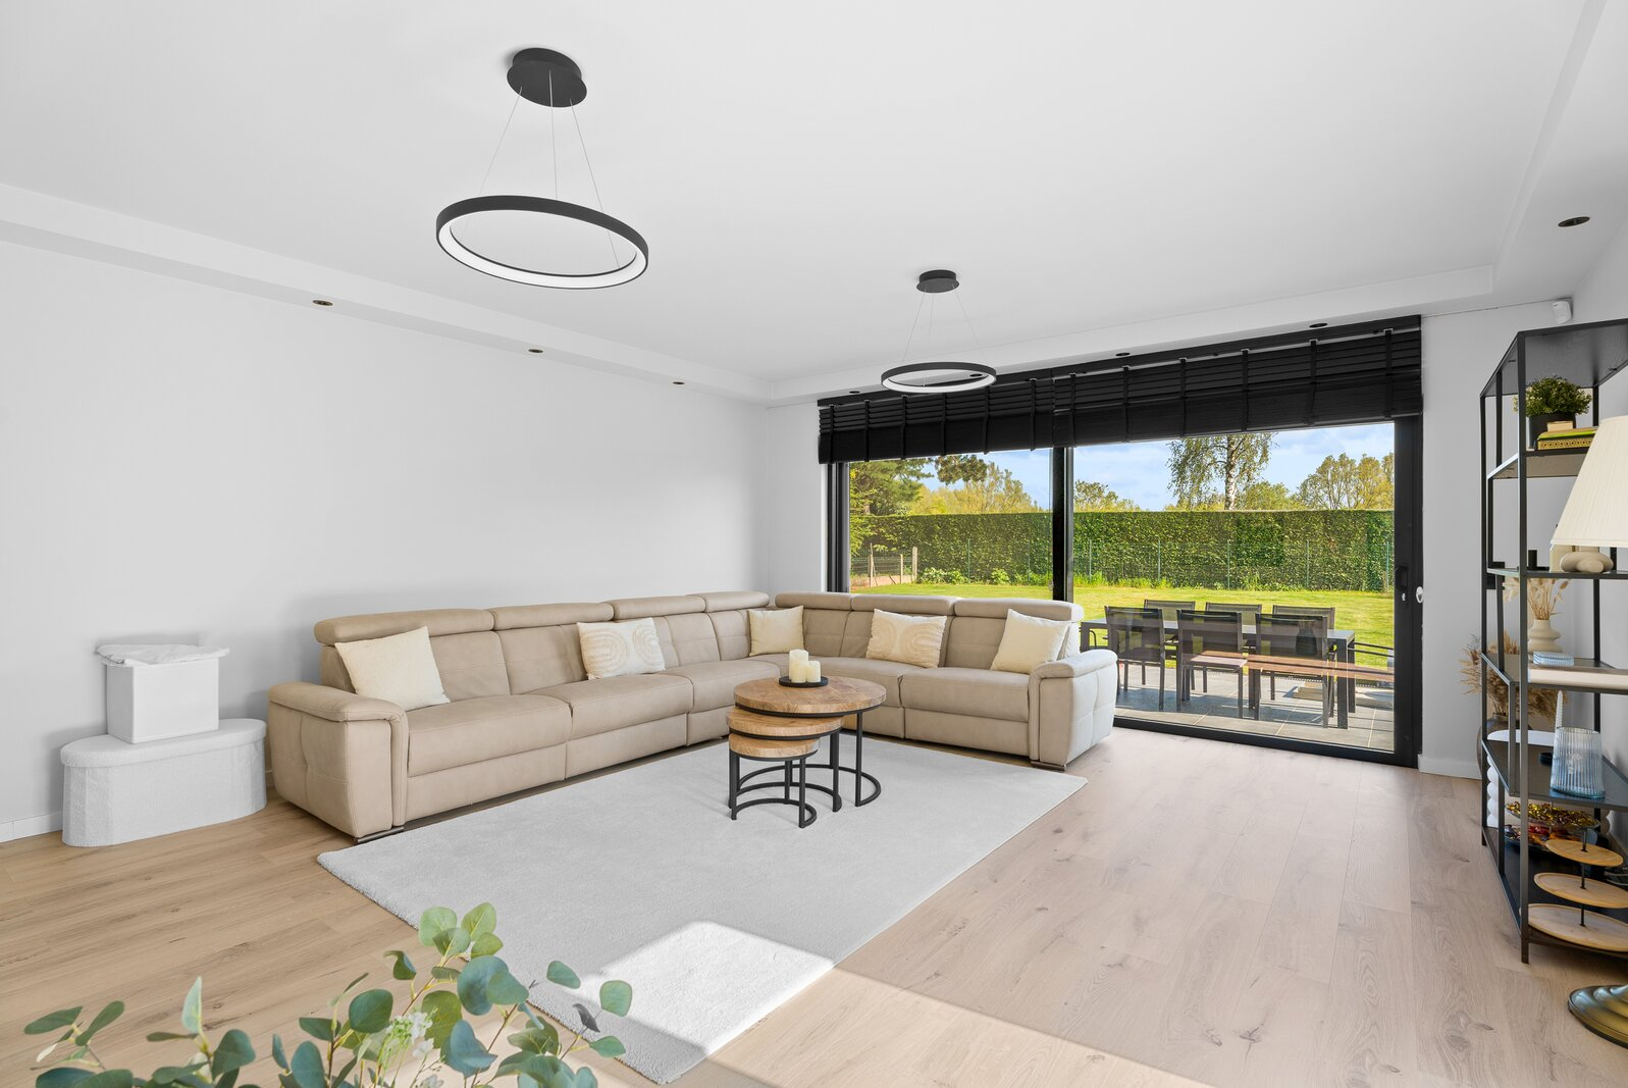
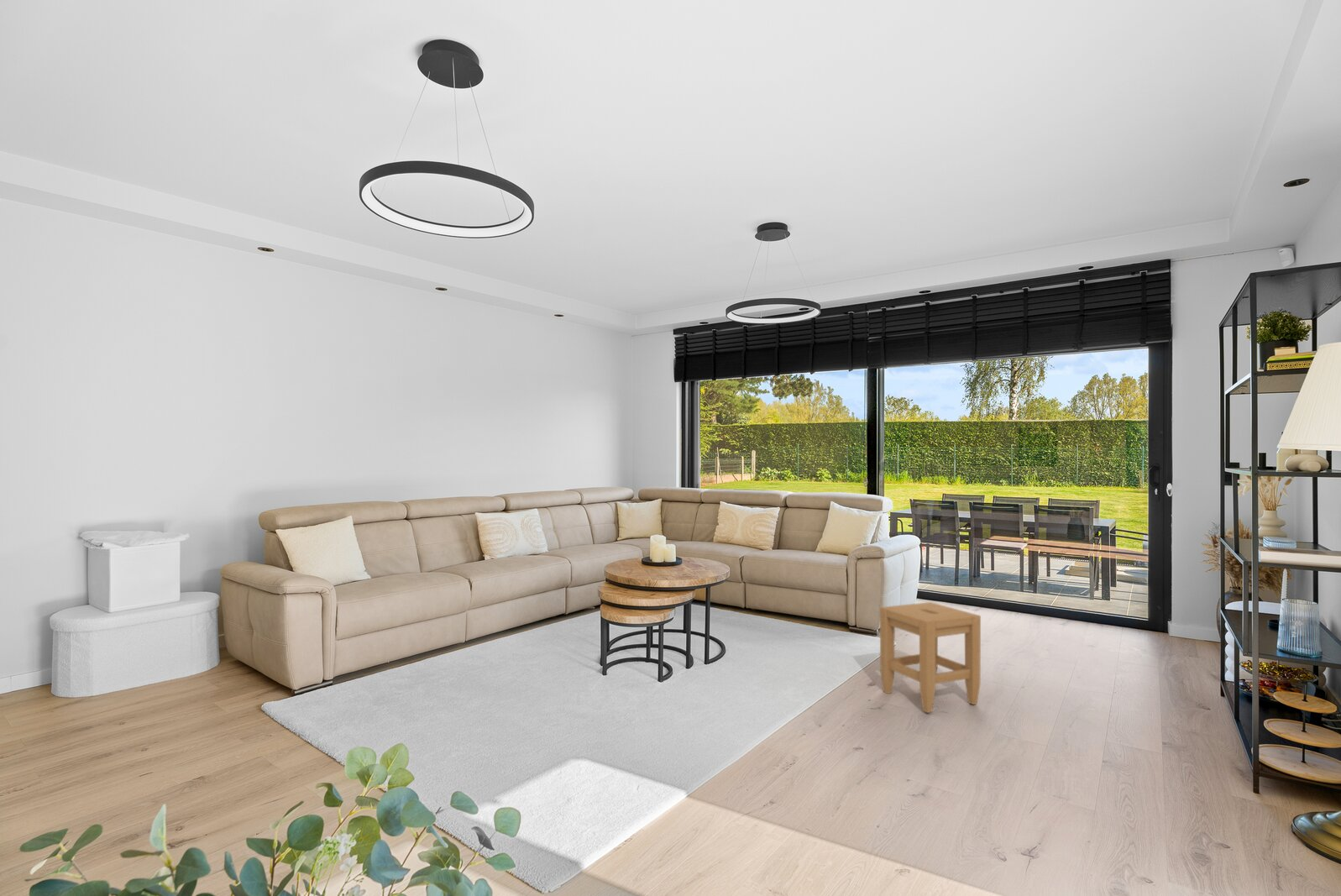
+ stool (929, 654)
